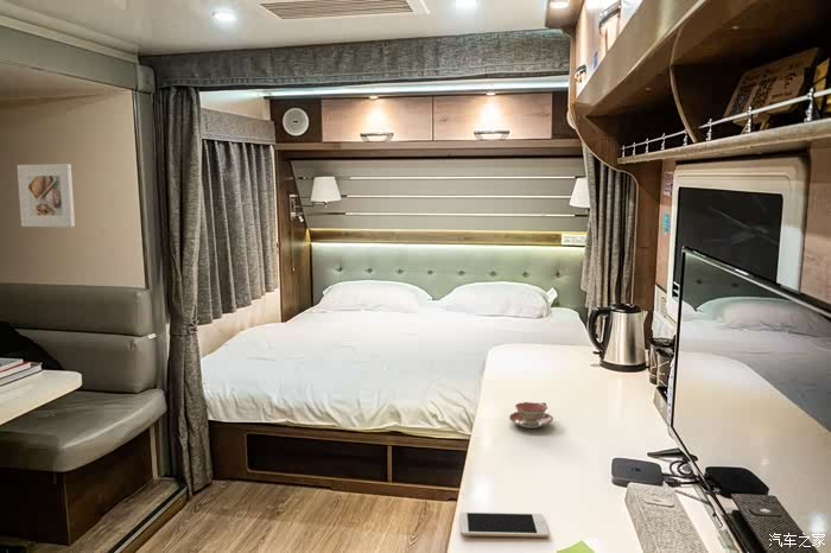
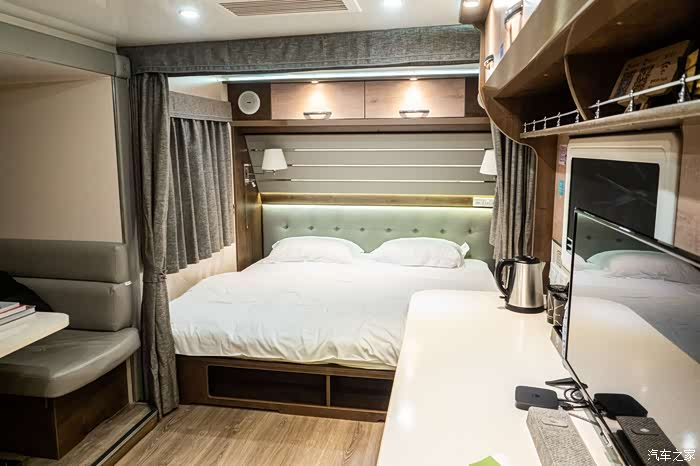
- teacup (531, 414)
- cell phone (502, 523)
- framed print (45, 195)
